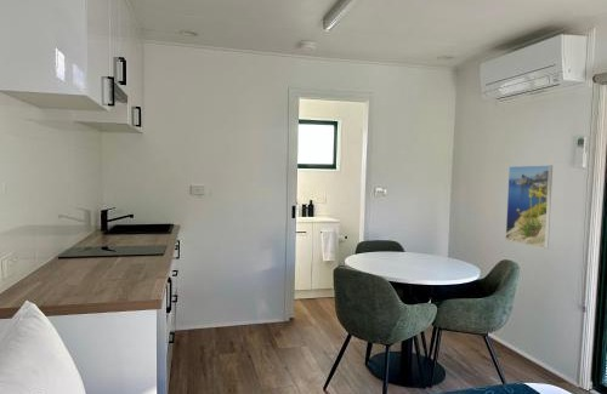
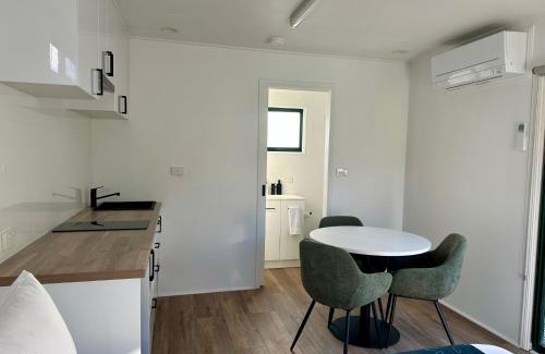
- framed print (527, 205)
